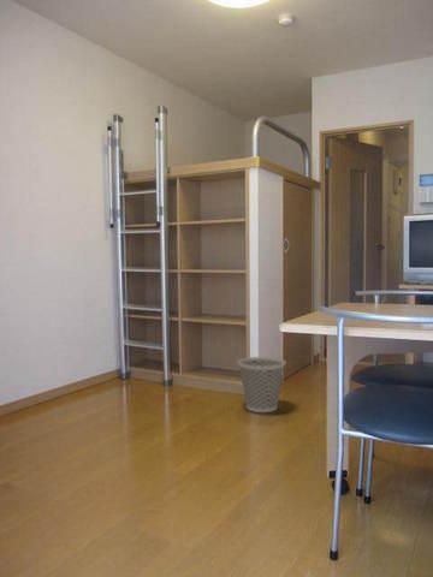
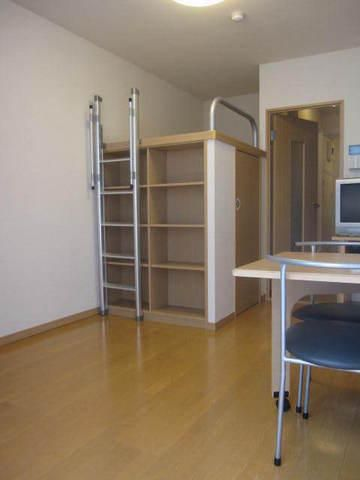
- wastebasket (261, 385)
